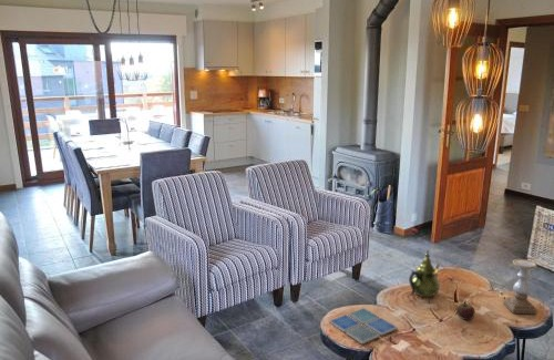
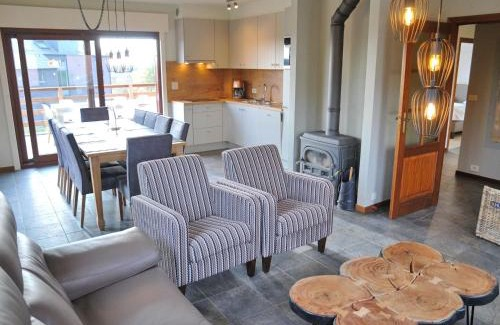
- candle holder (522, 286)
- drink coaster (362, 325)
- teapot (424, 271)
- apple (465, 310)
